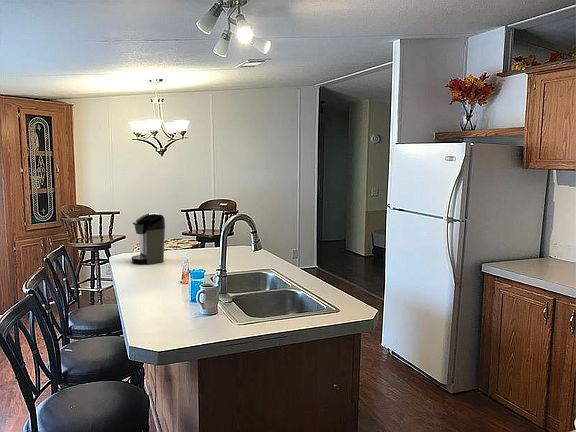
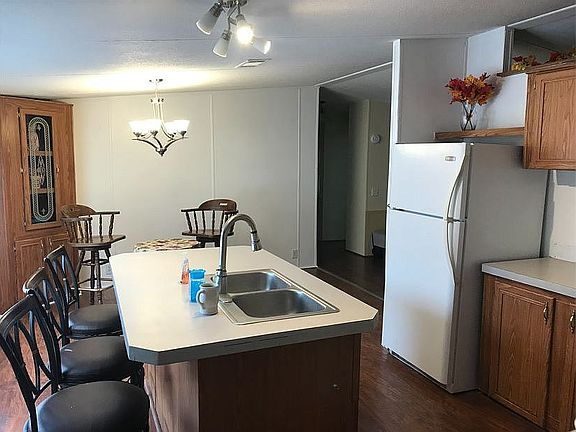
- coffee maker (147, 235)
